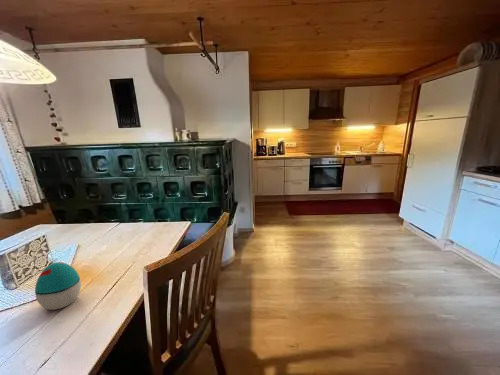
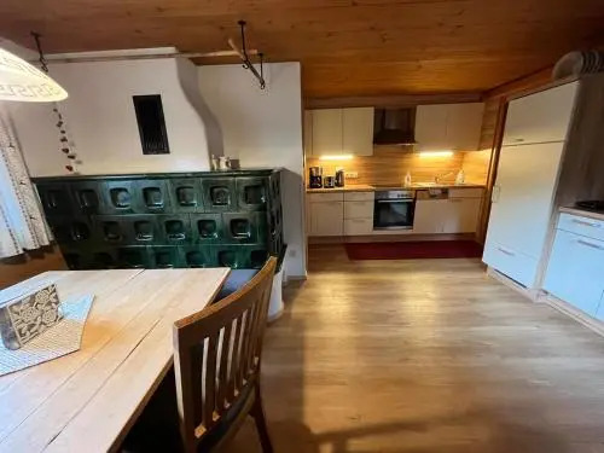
- decorative egg (58, 283)
